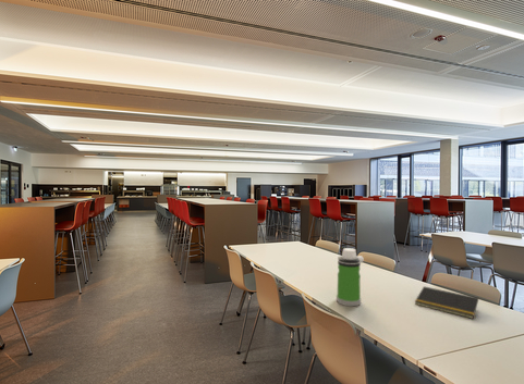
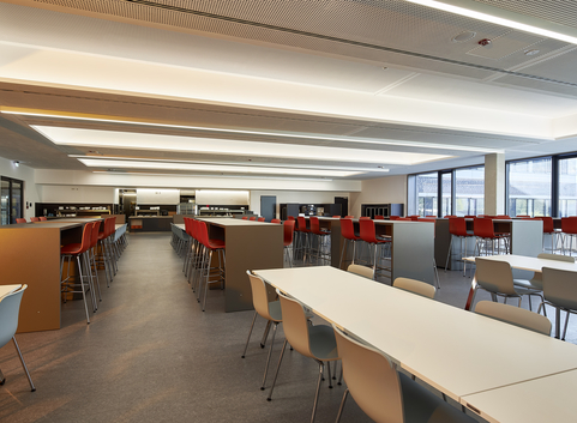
- notepad (446, 300)
- water bottle (349, 275)
